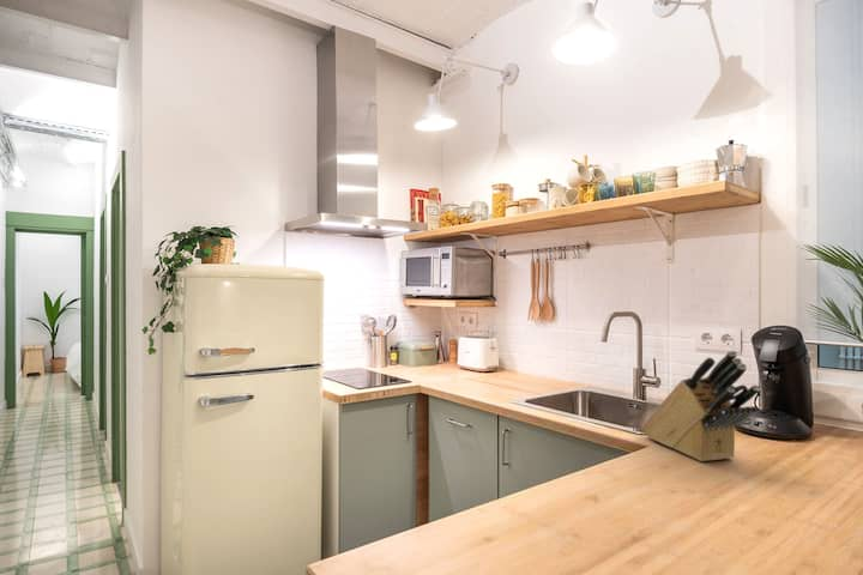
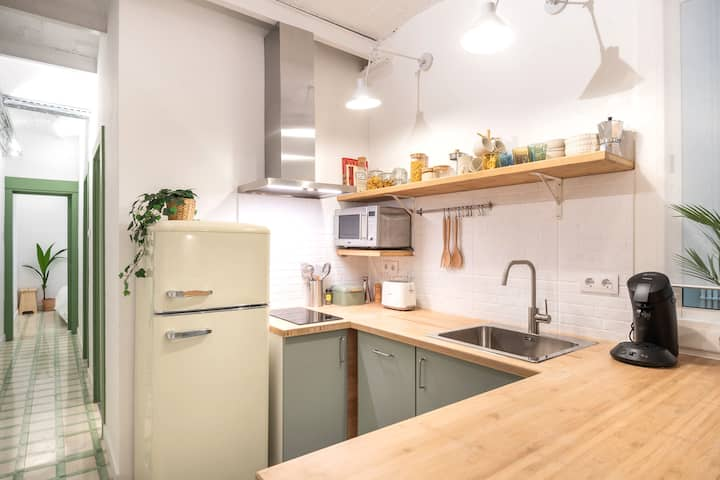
- knife block (695, 399)
